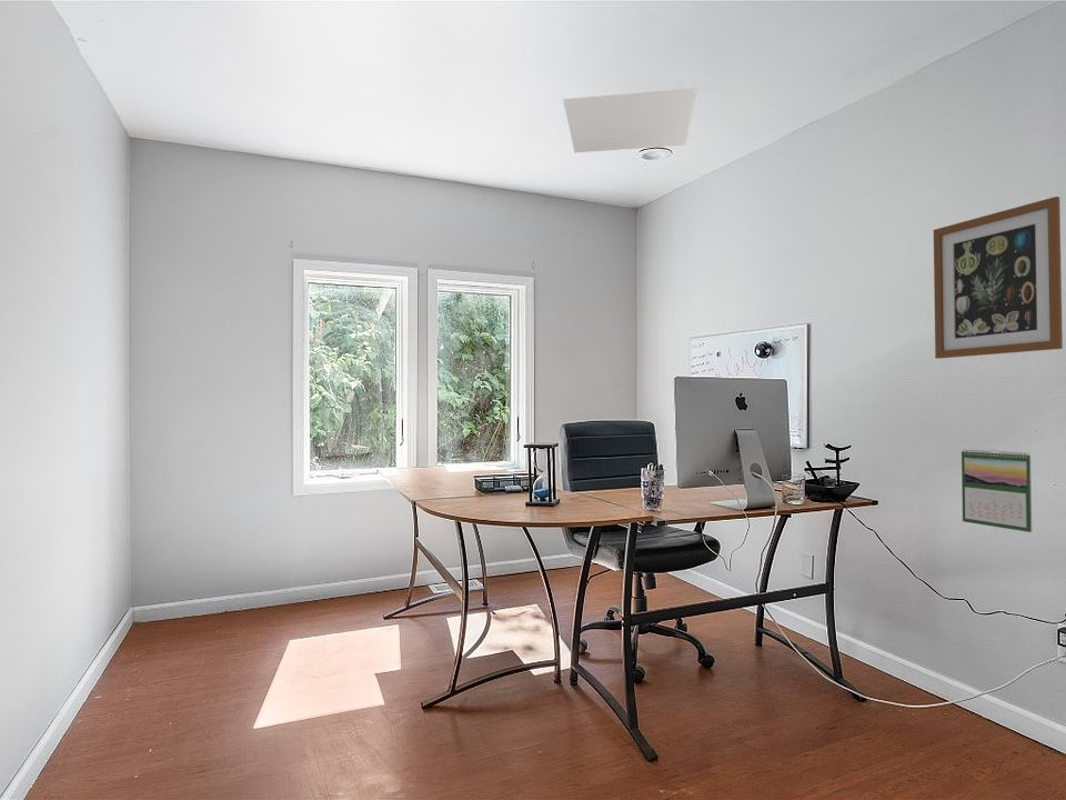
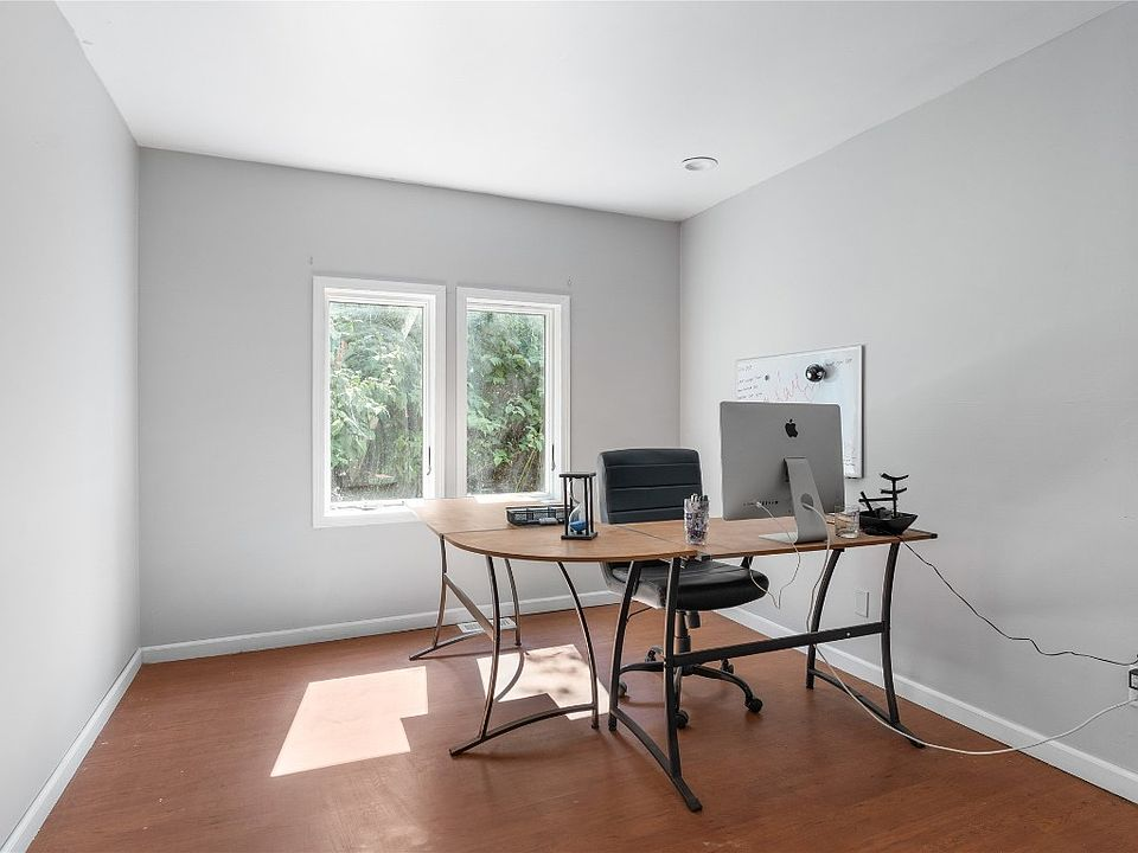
- ceiling light (628, 118)
- wall art (992, 283)
- calendar (995, 488)
